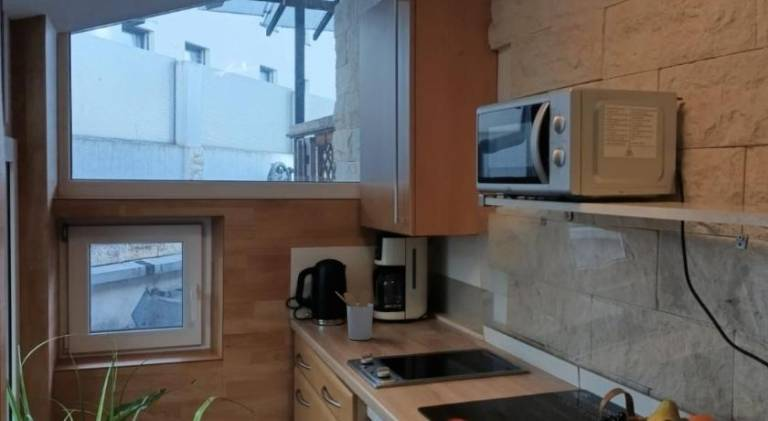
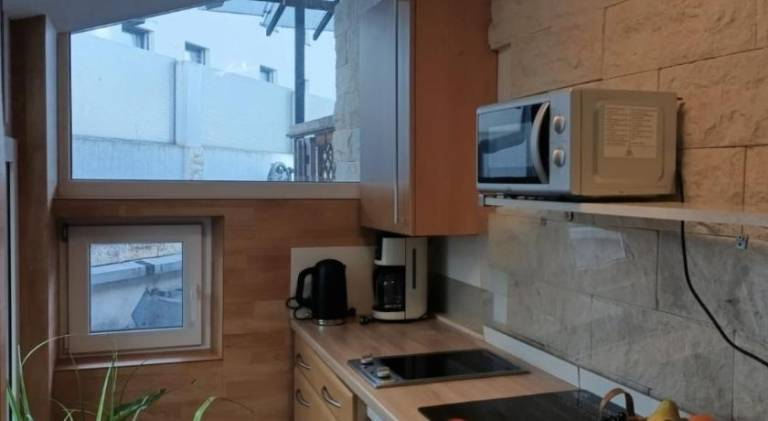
- utensil holder (353, 313)
